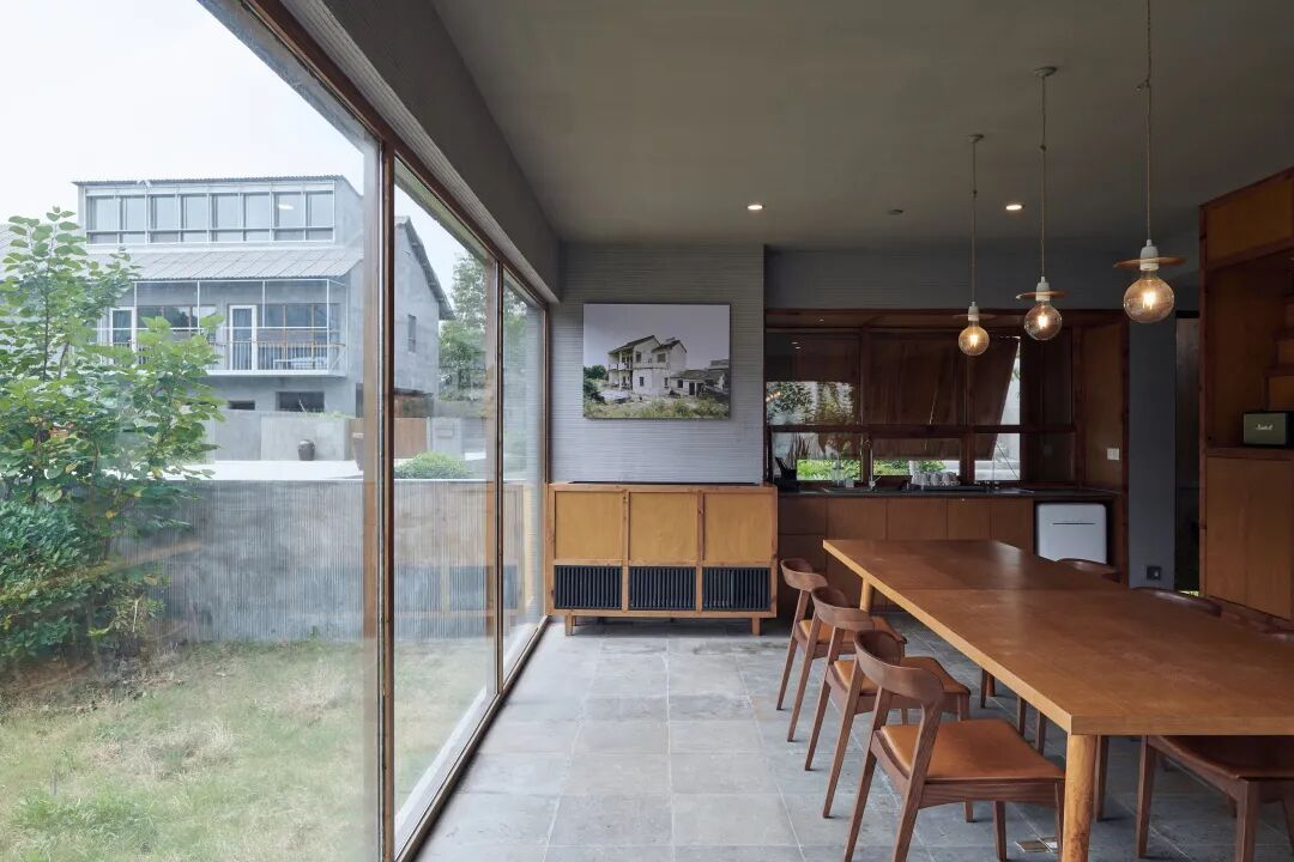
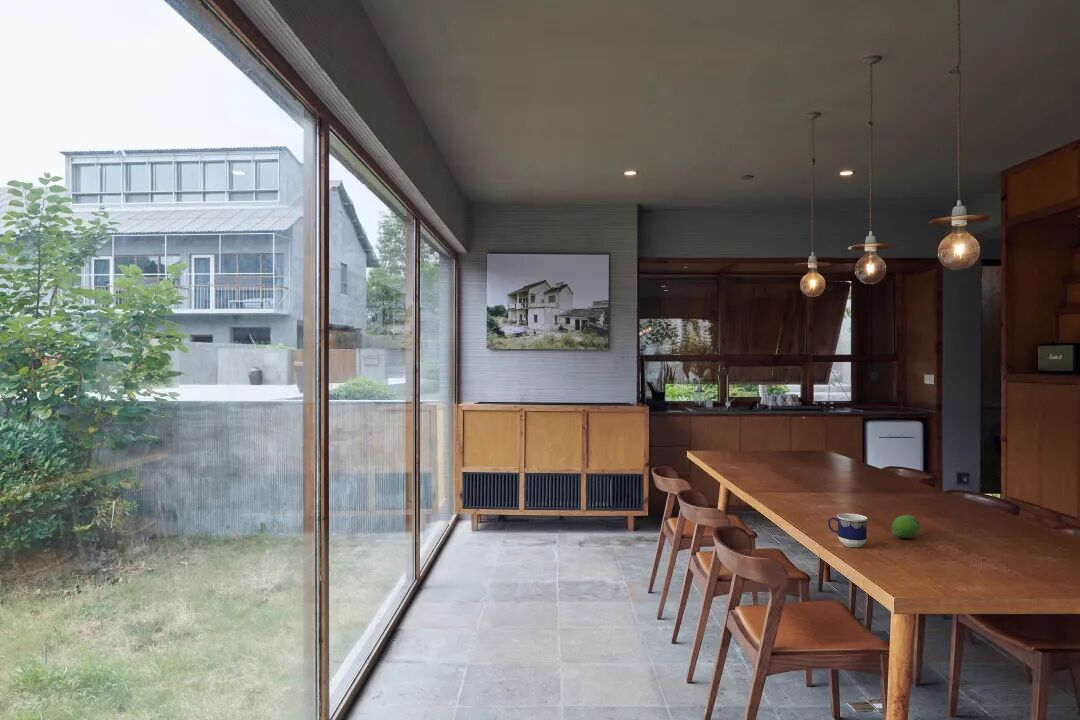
+ fruit (905, 526)
+ cup (847, 530)
